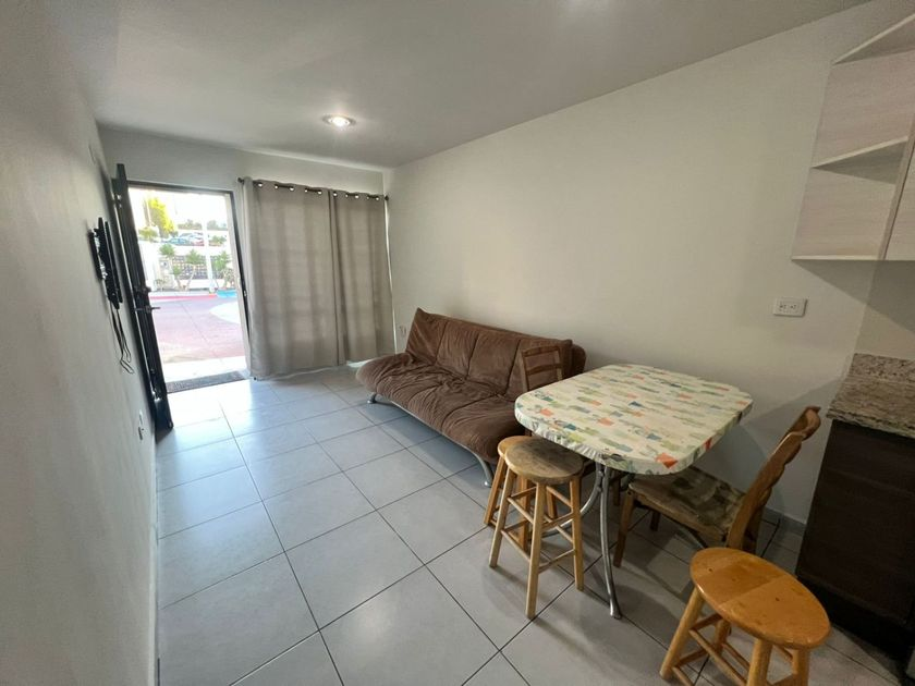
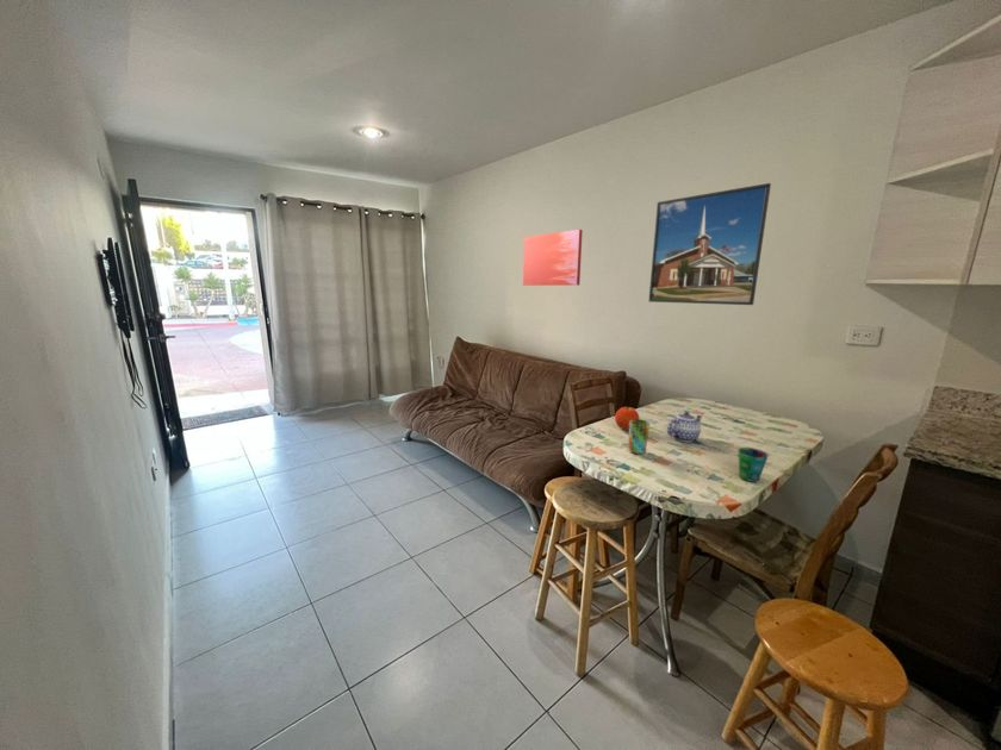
+ wall art (549, 260)
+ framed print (702, 250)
+ fruit (627, 418)
+ cup (752, 464)
+ cup (638, 437)
+ teapot (684, 425)
